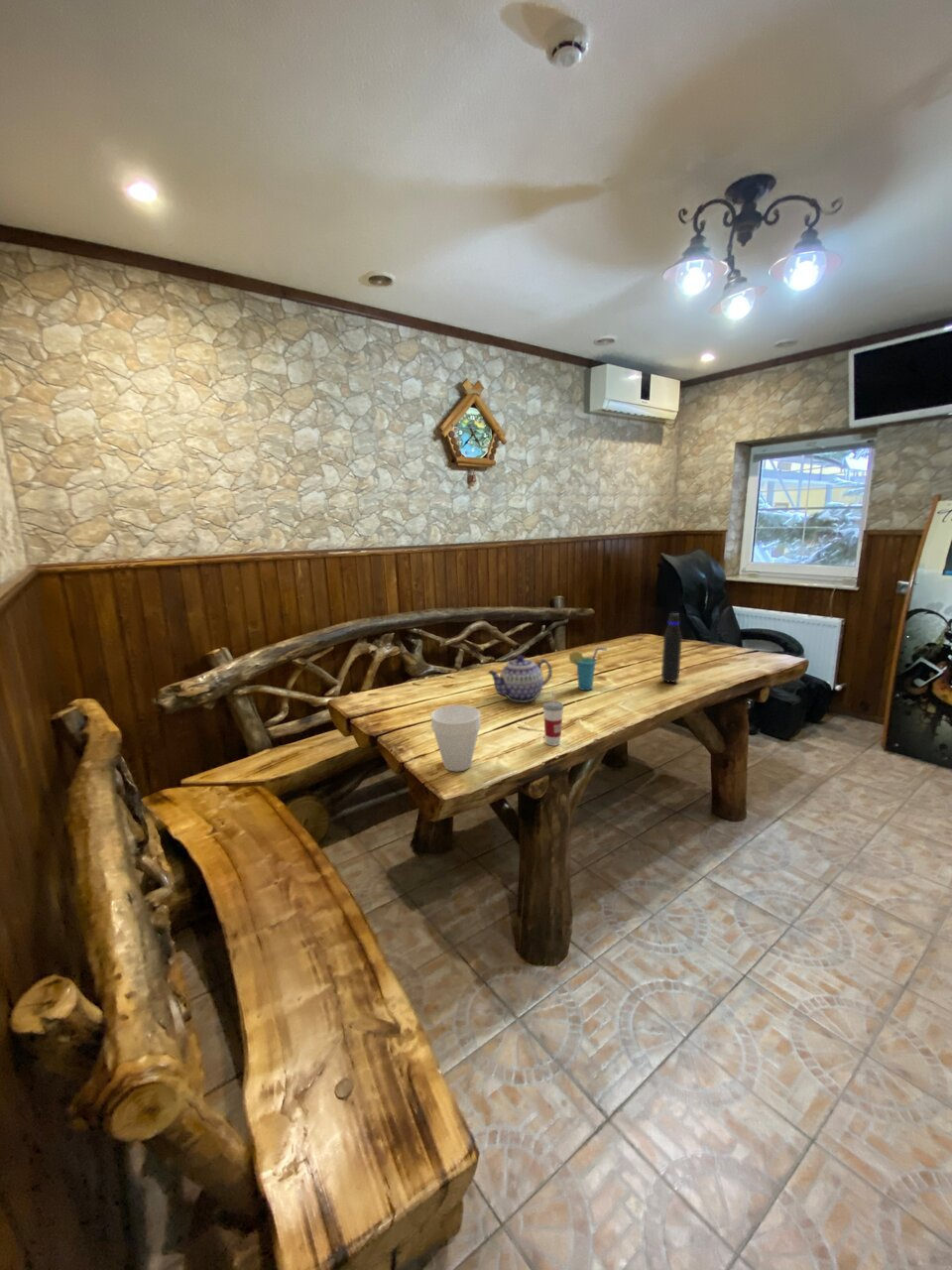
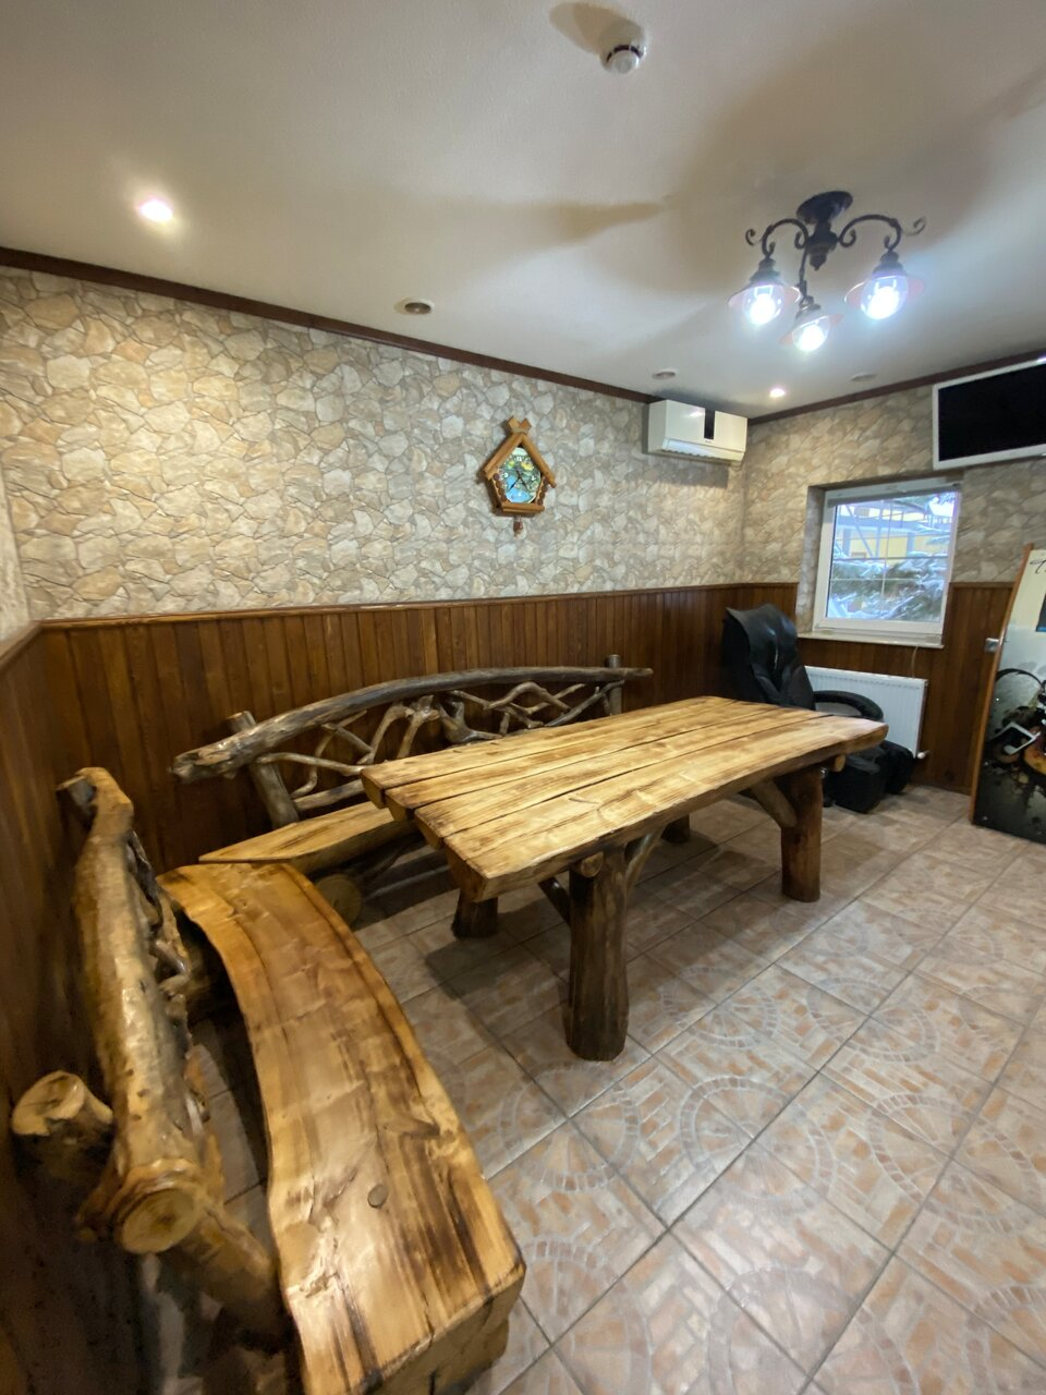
- cup (588, 668)
- water bottle (671, 648)
- cup (456, 739)
- cup (552, 716)
- teapot (521, 677)
